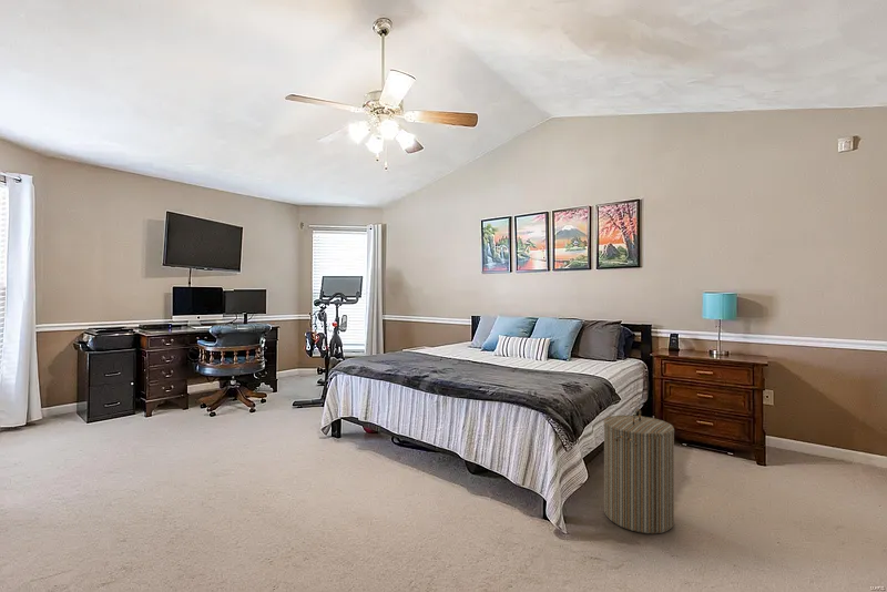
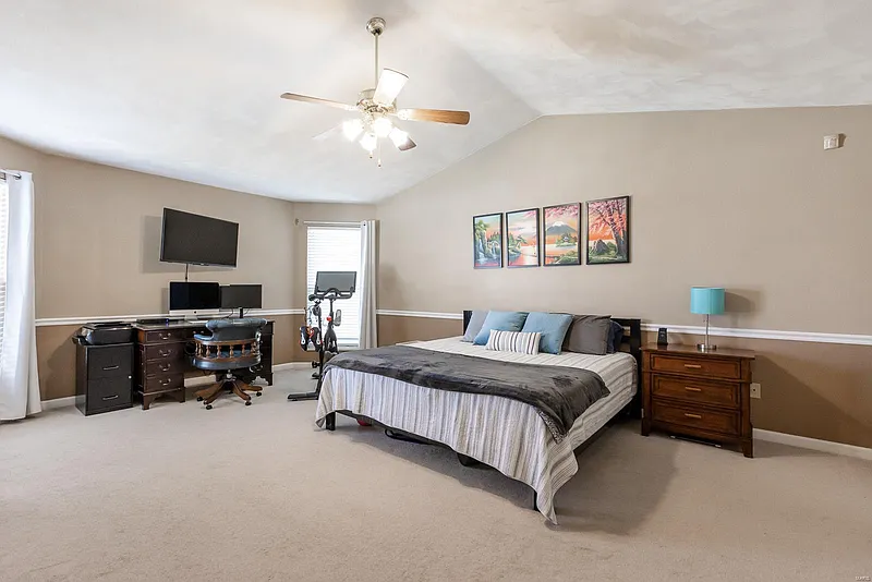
- laundry hamper (638, 462)
